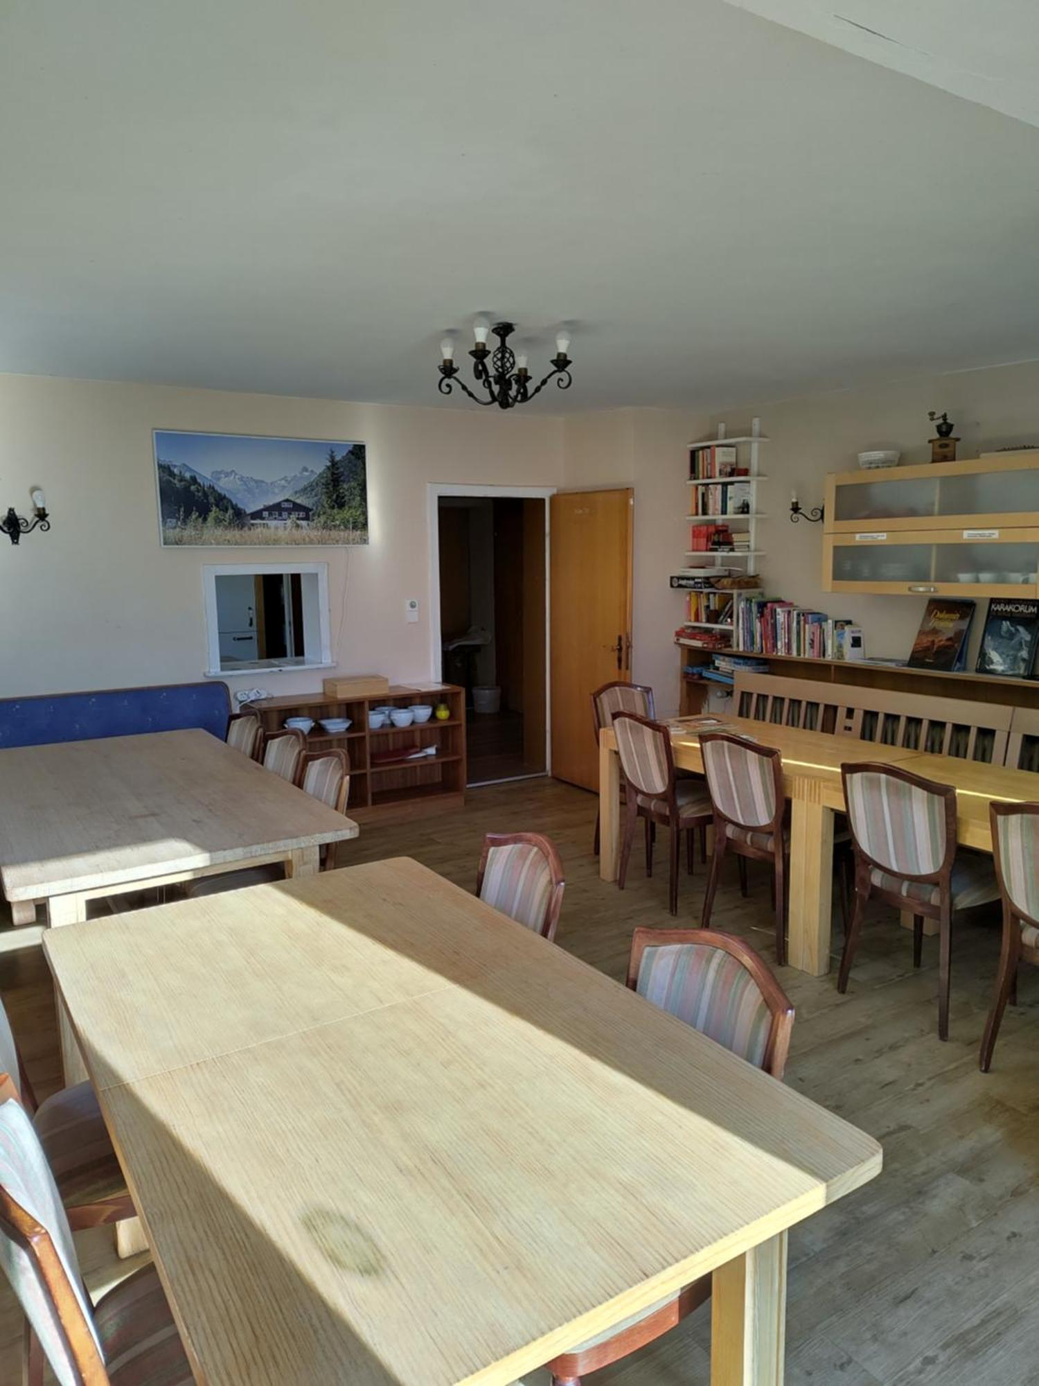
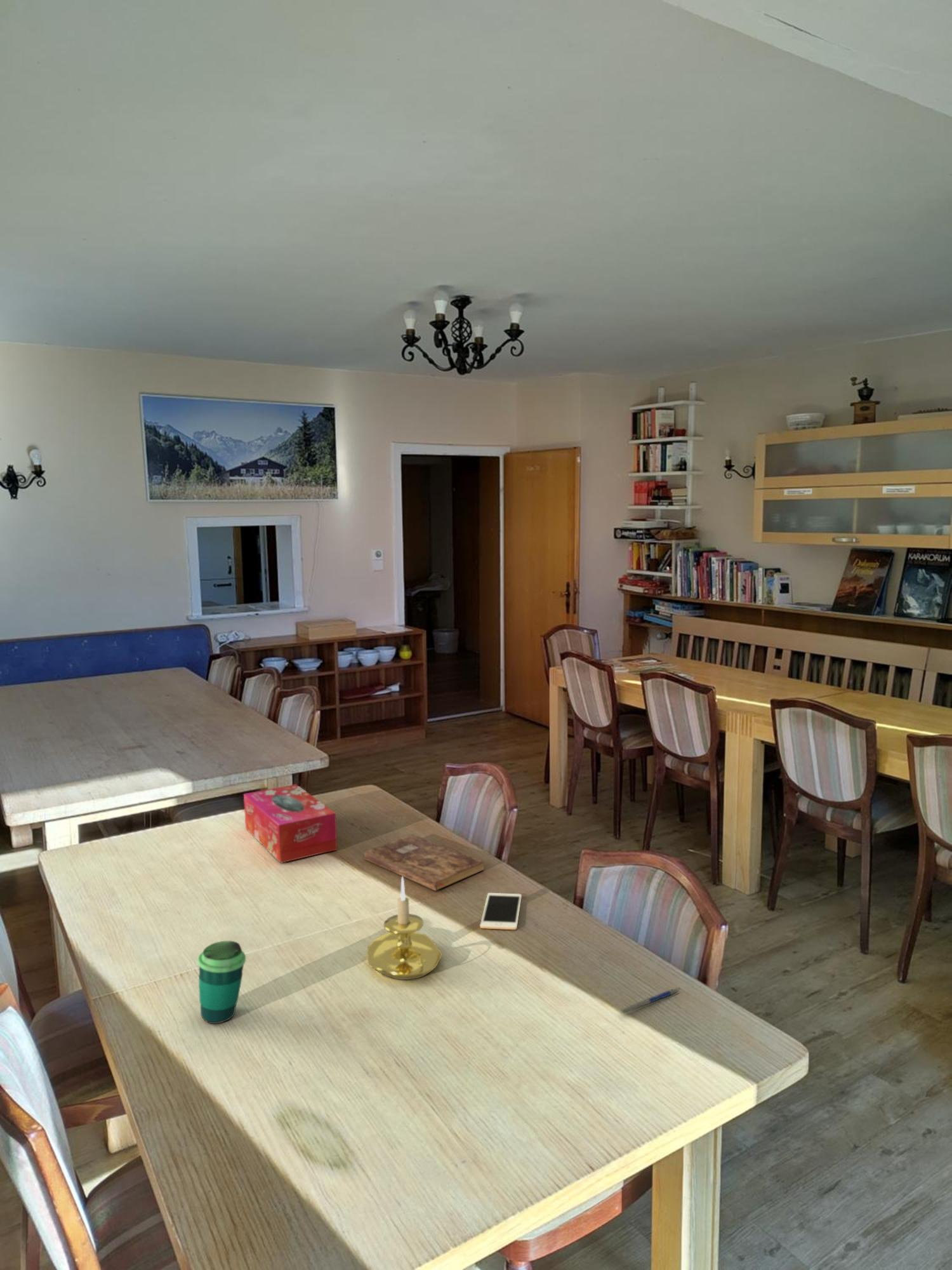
+ pen (648, 1001)
+ cup (223, 982)
+ tissue box (289, 820)
+ cell phone (501, 910)
+ candle holder (406, 922)
+ bible (425, 861)
